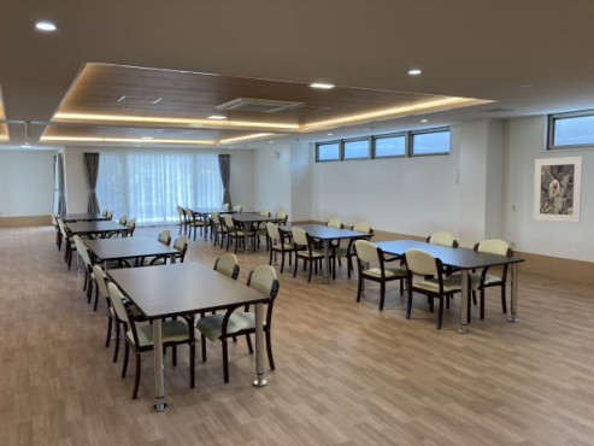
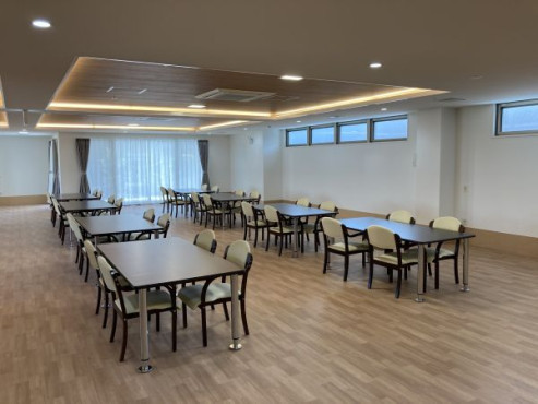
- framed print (557, 189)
